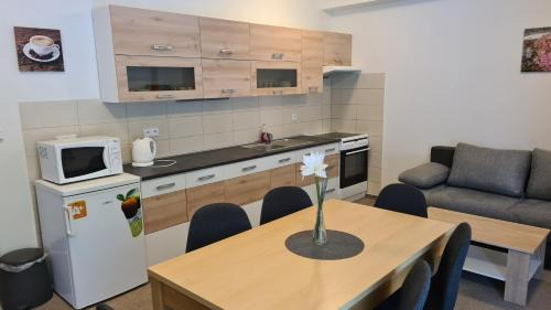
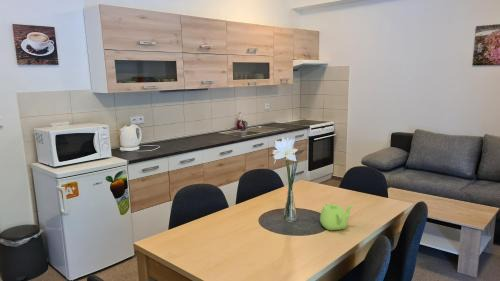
+ teapot (337, 215)
